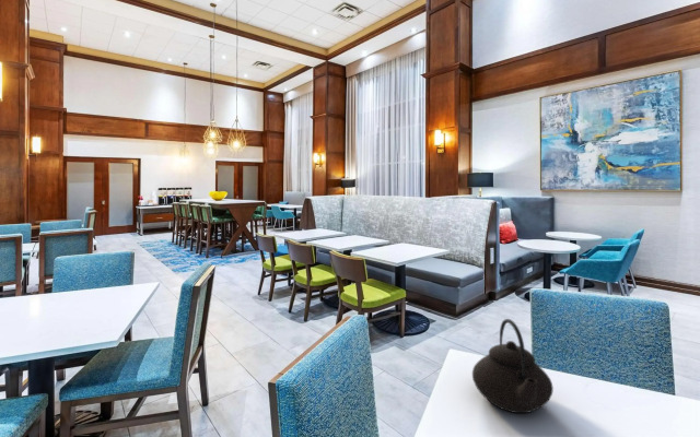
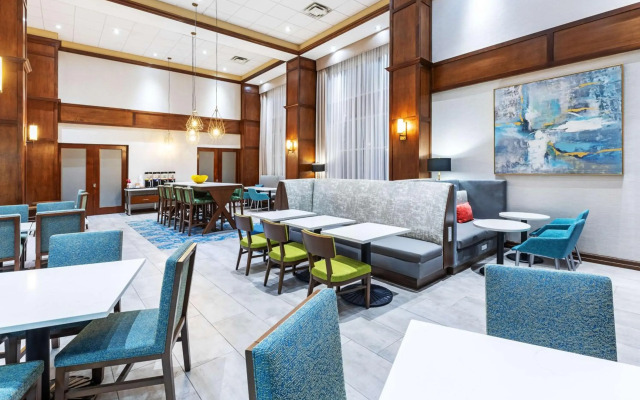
- teapot (514, 364)
